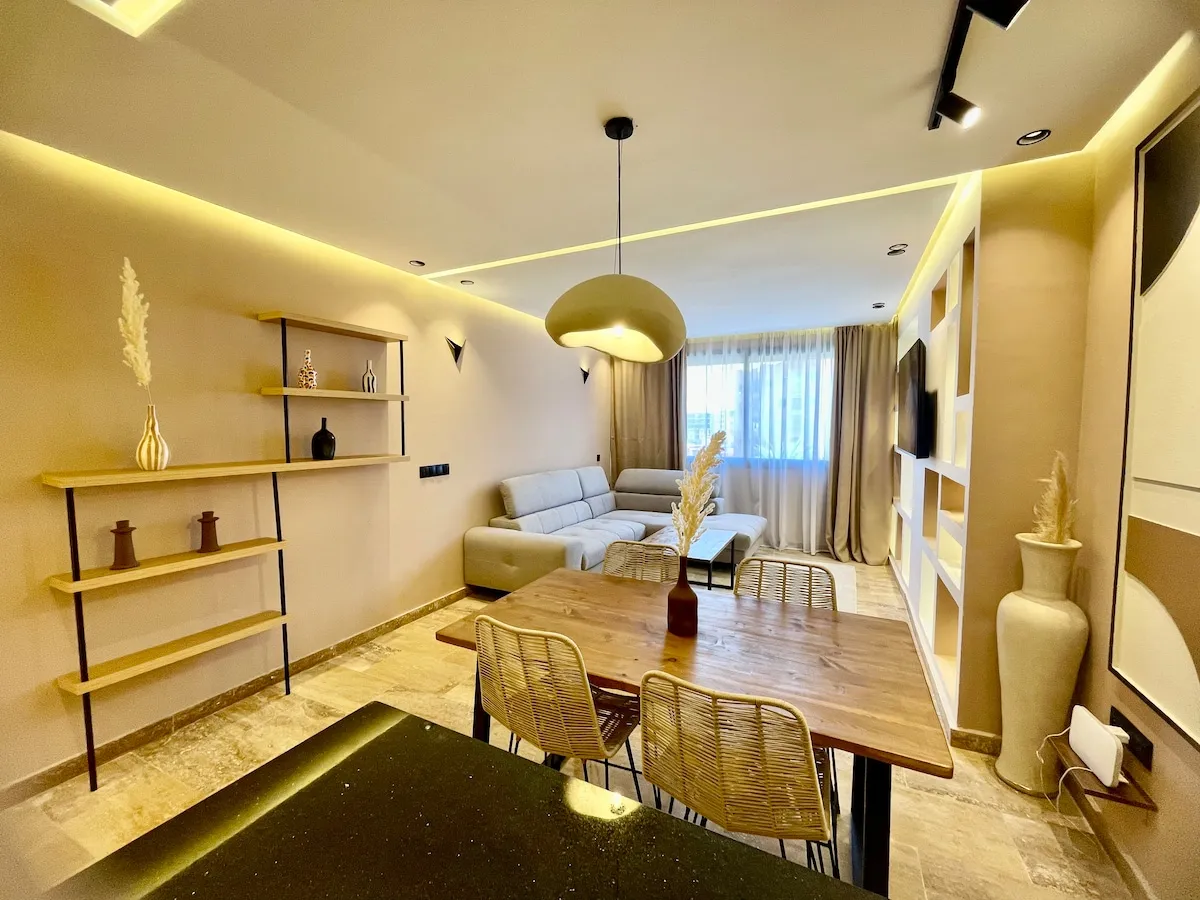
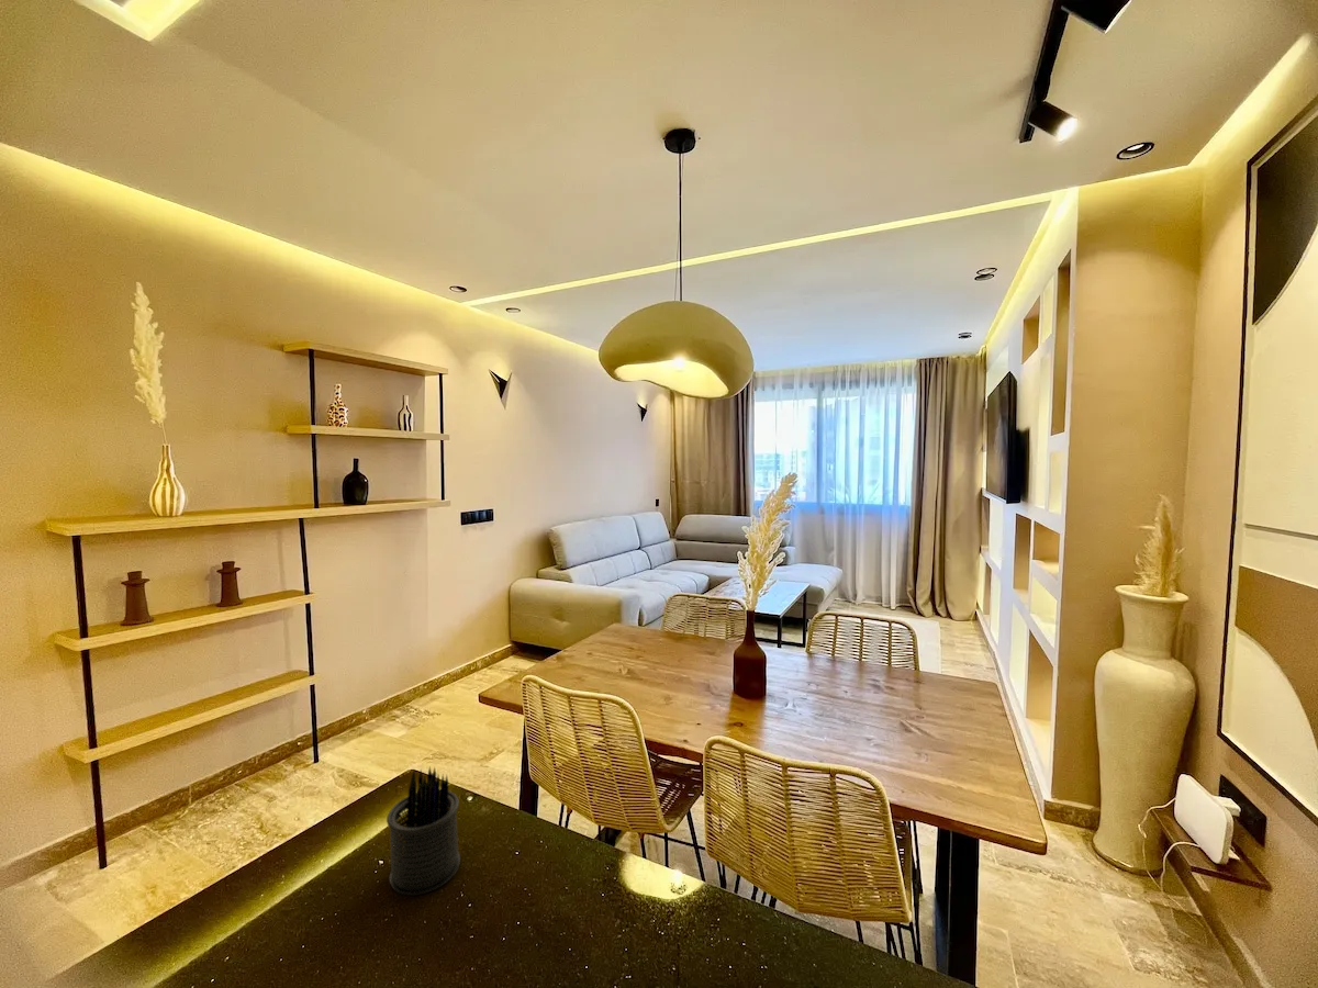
+ pen holder (424, 823)
